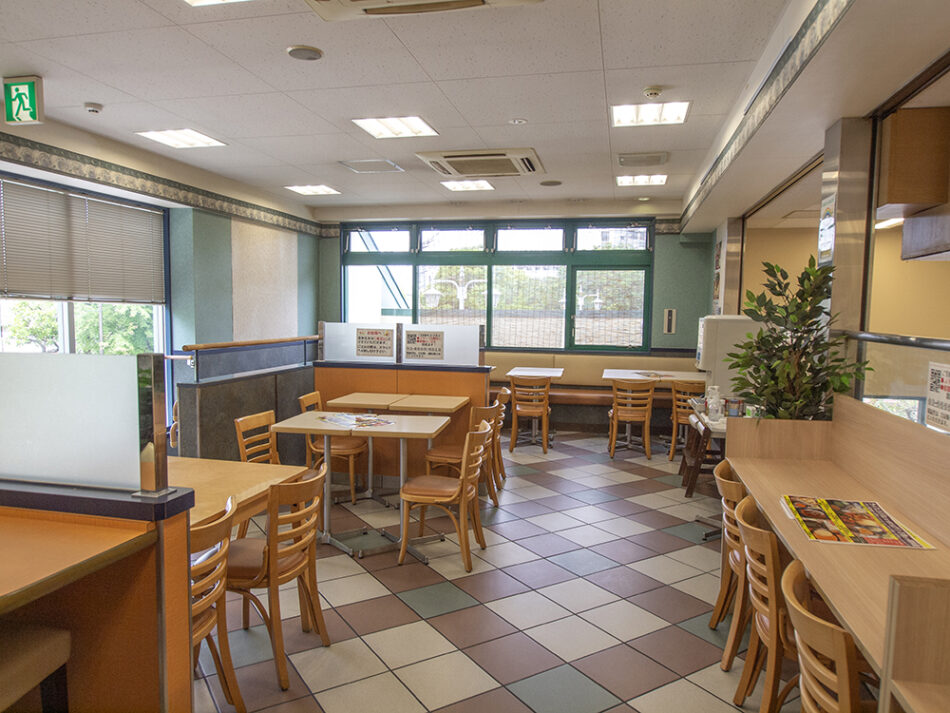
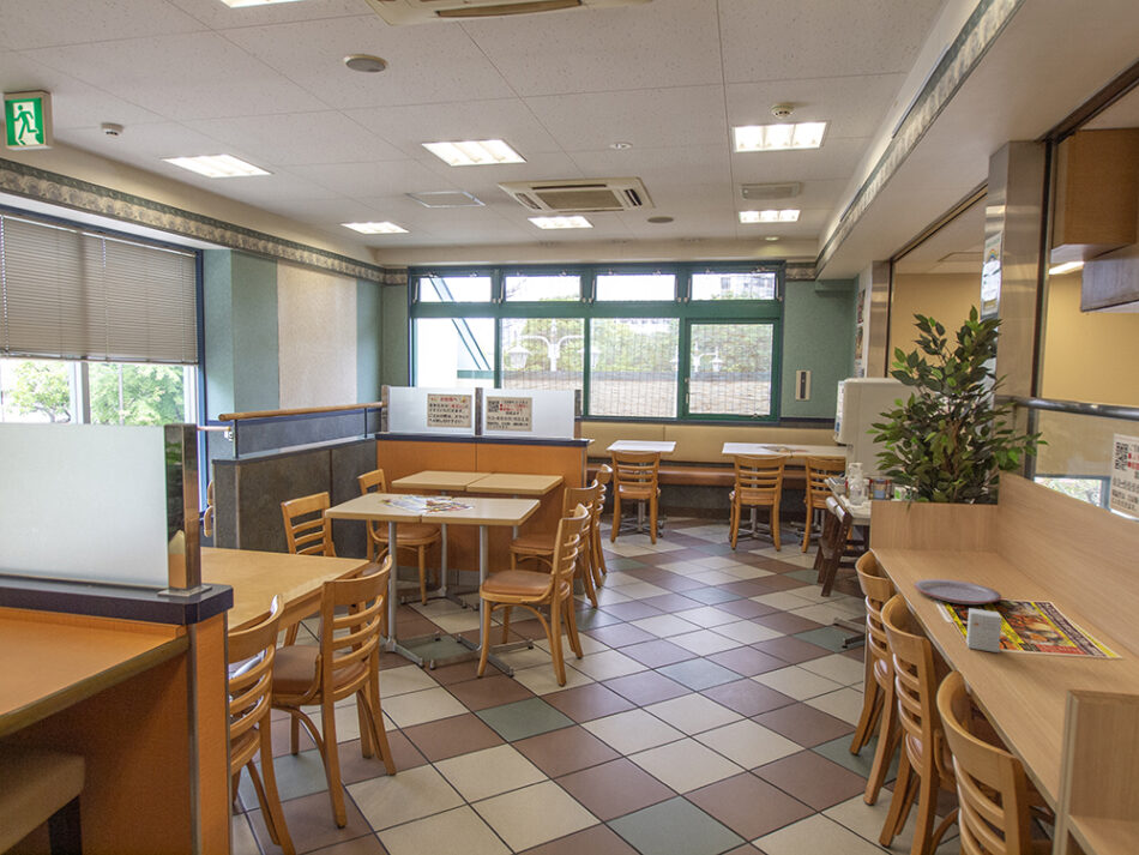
+ small box (983, 630)
+ plate (956, 592)
